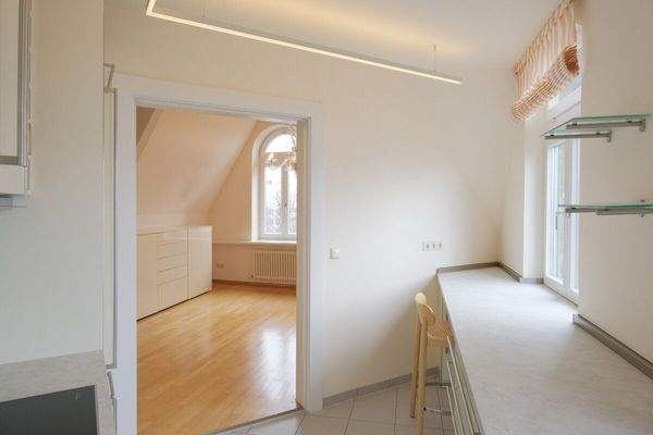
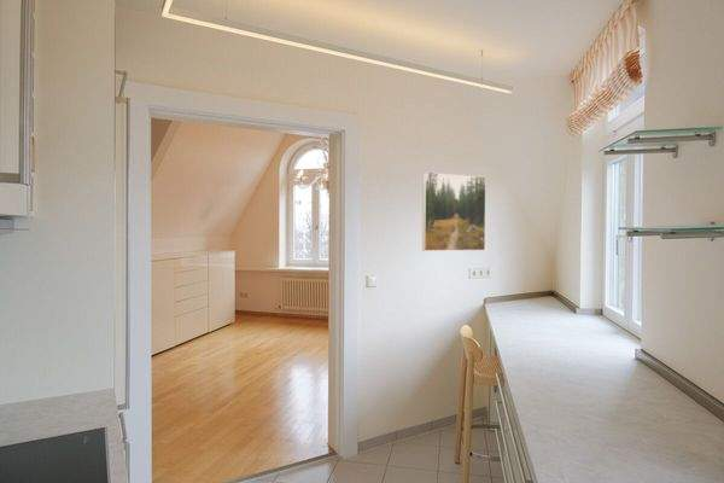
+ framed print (455, 213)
